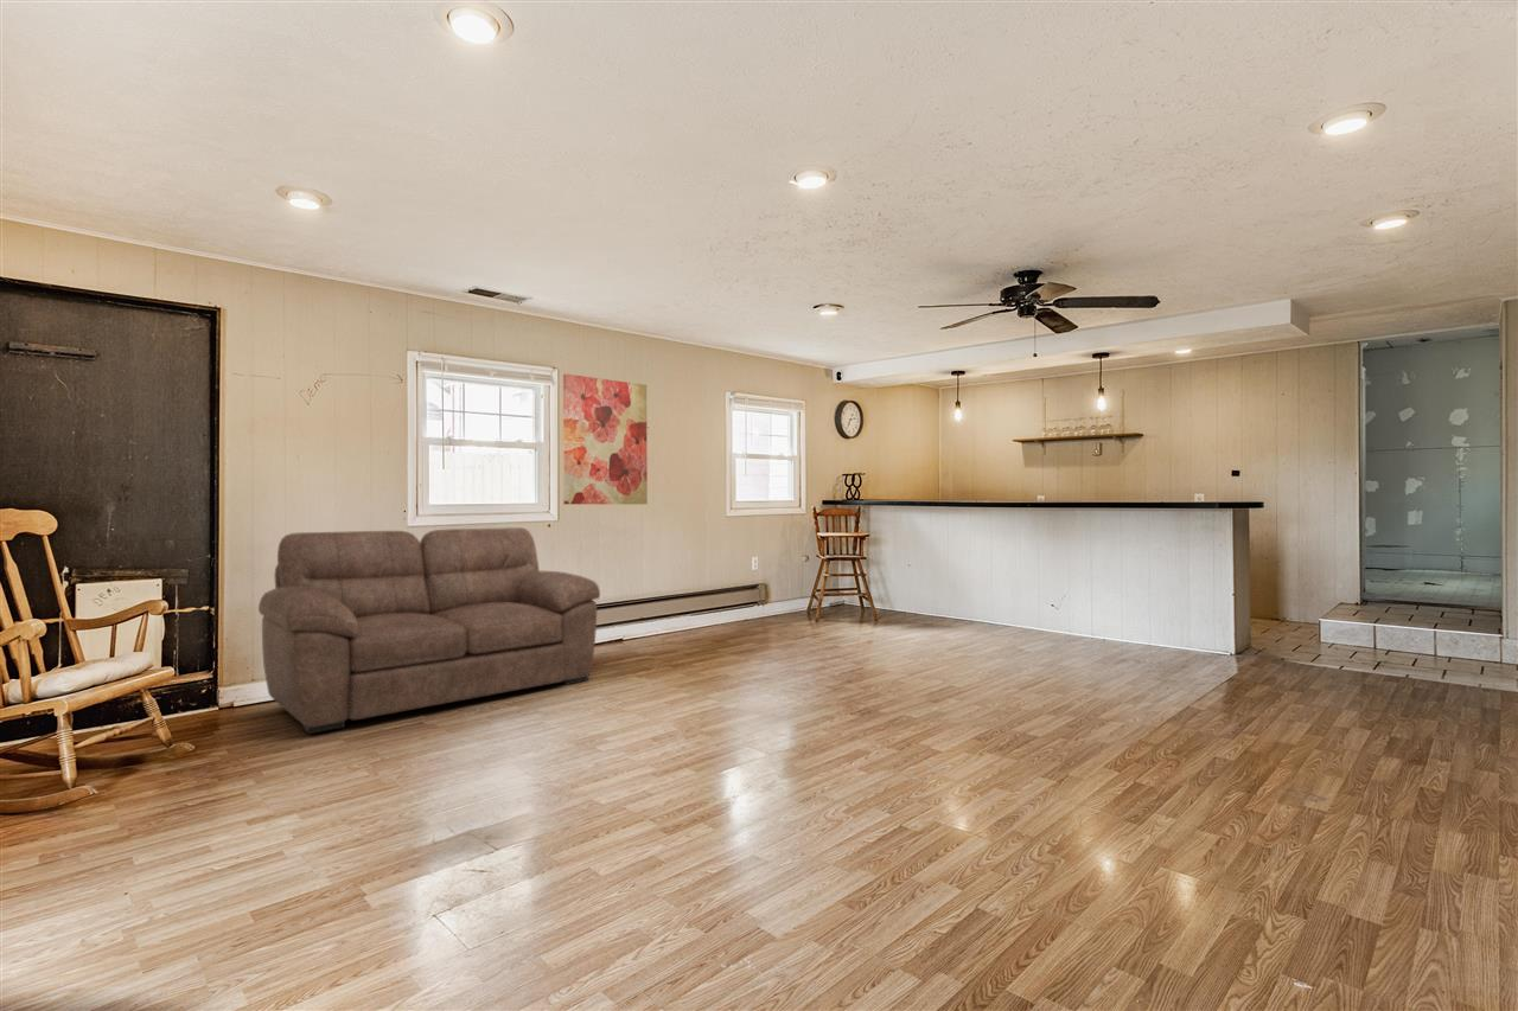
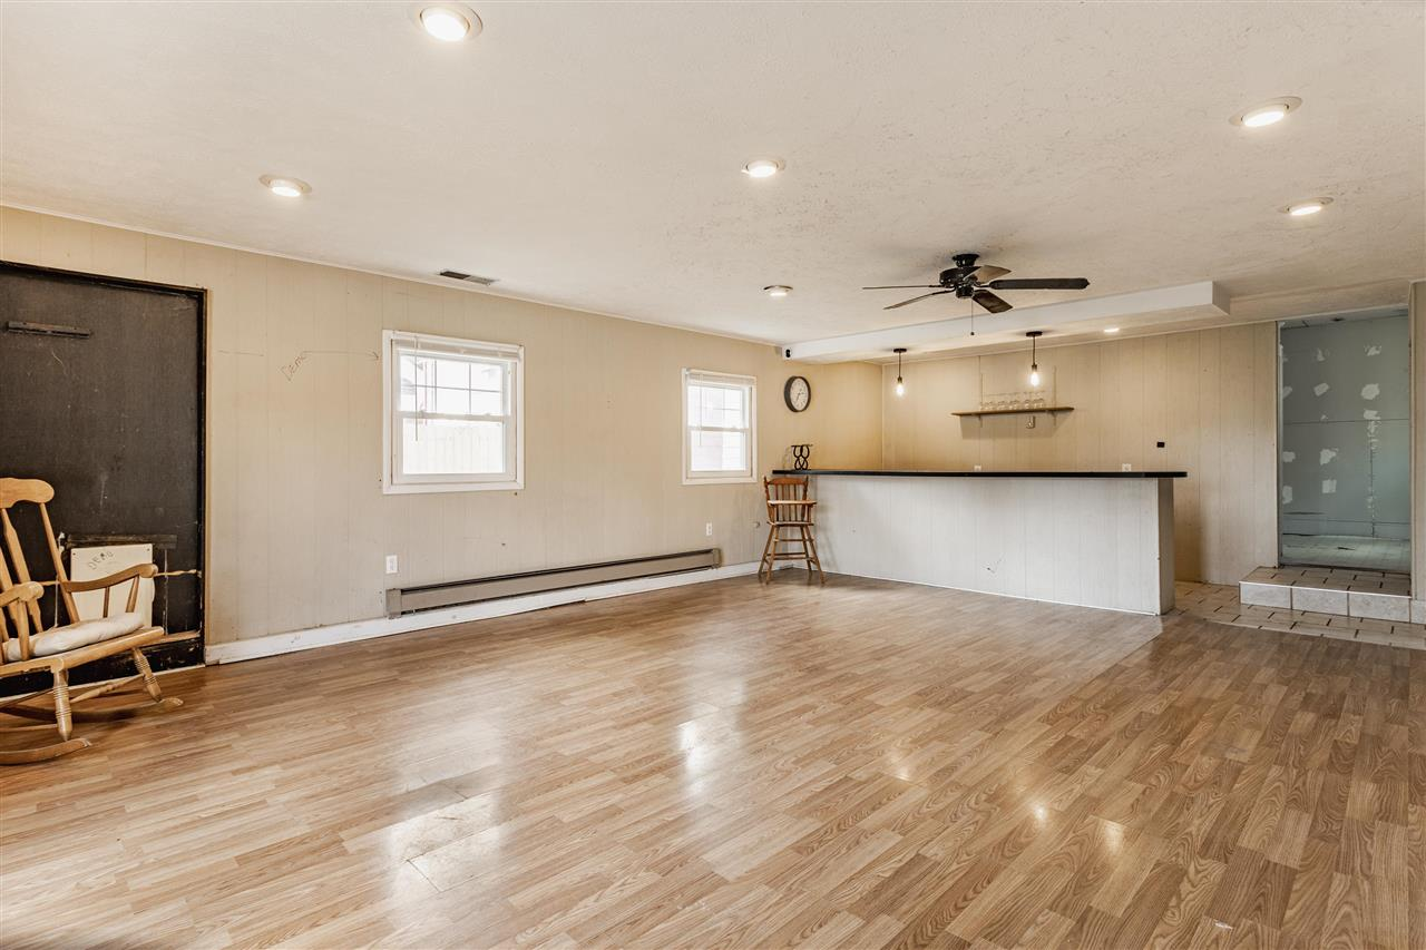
- sofa (436, 610)
- wall art (606, 441)
